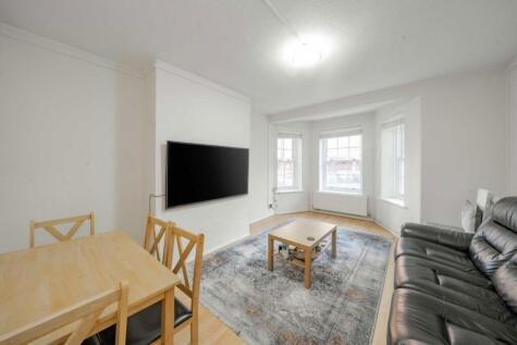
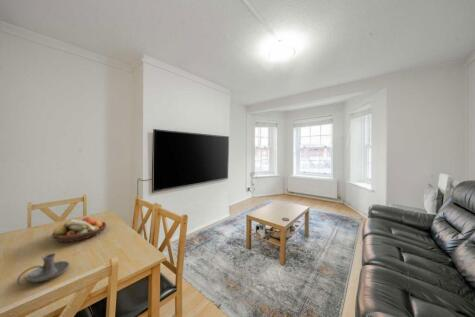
+ fruit bowl (81, 226)
+ candle holder (44, 267)
